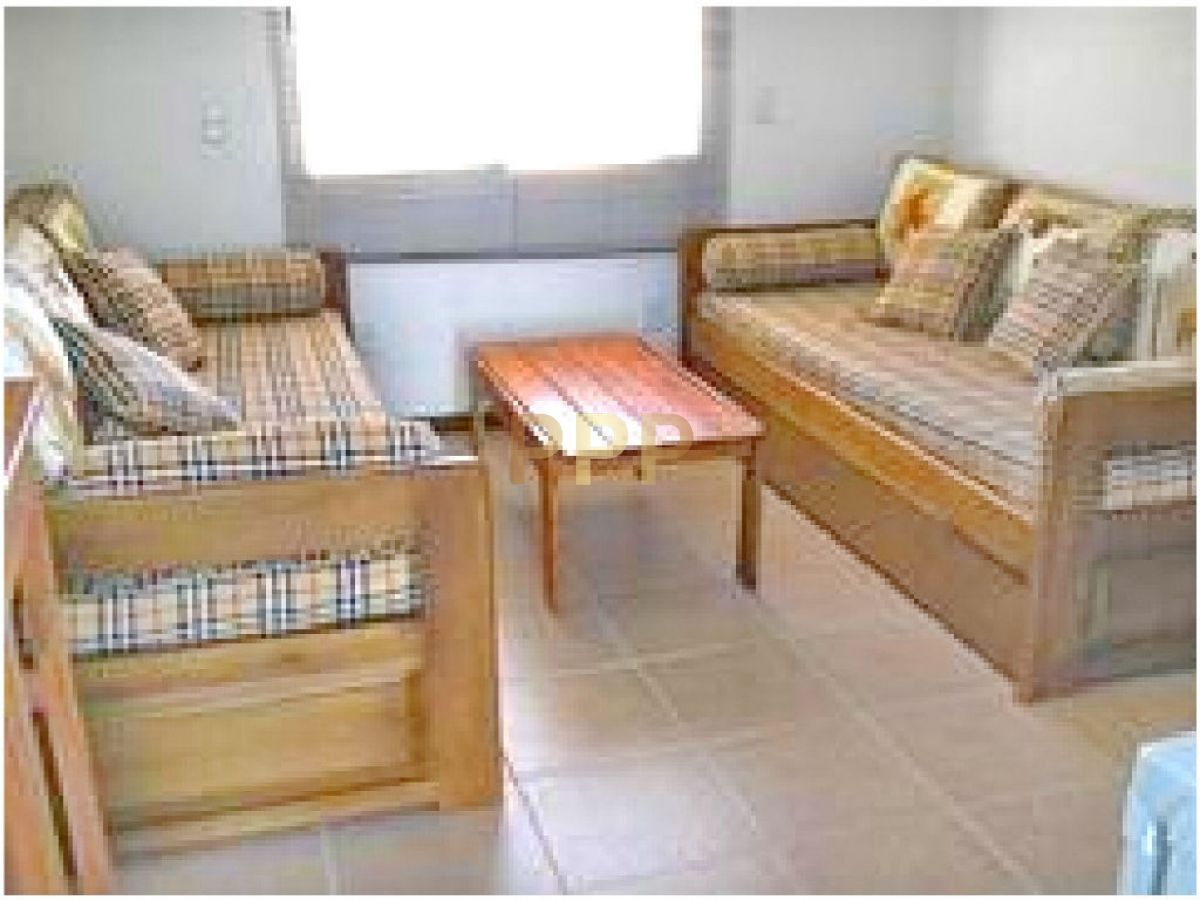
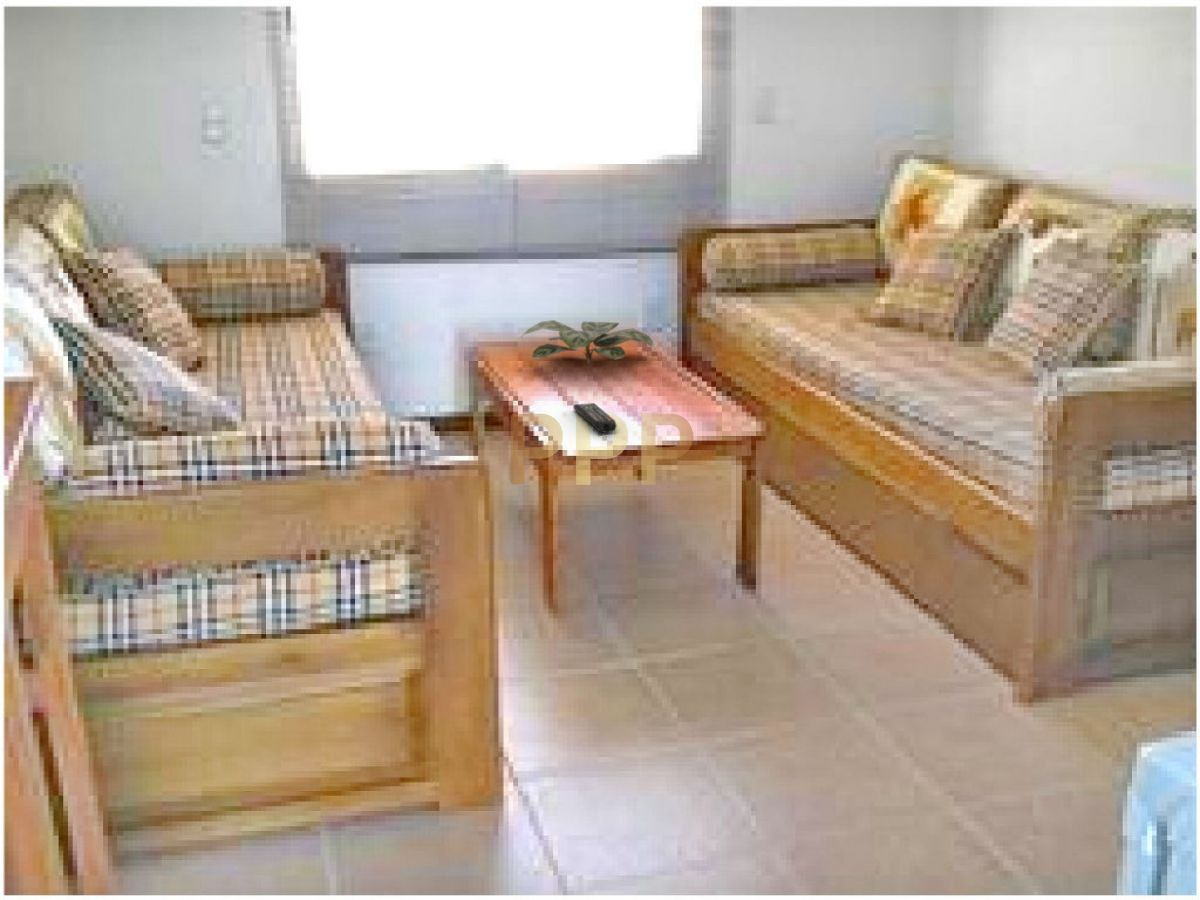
+ plant (591, 342)
+ remote control (594, 416)
